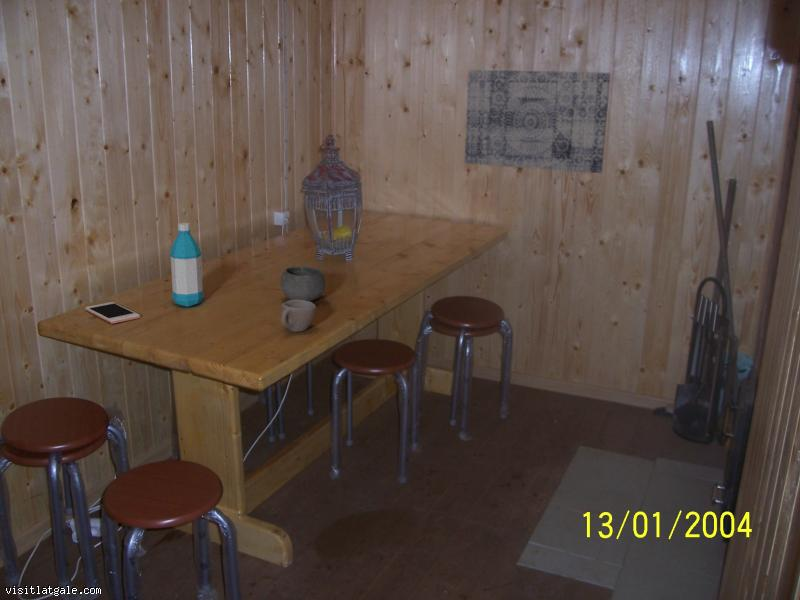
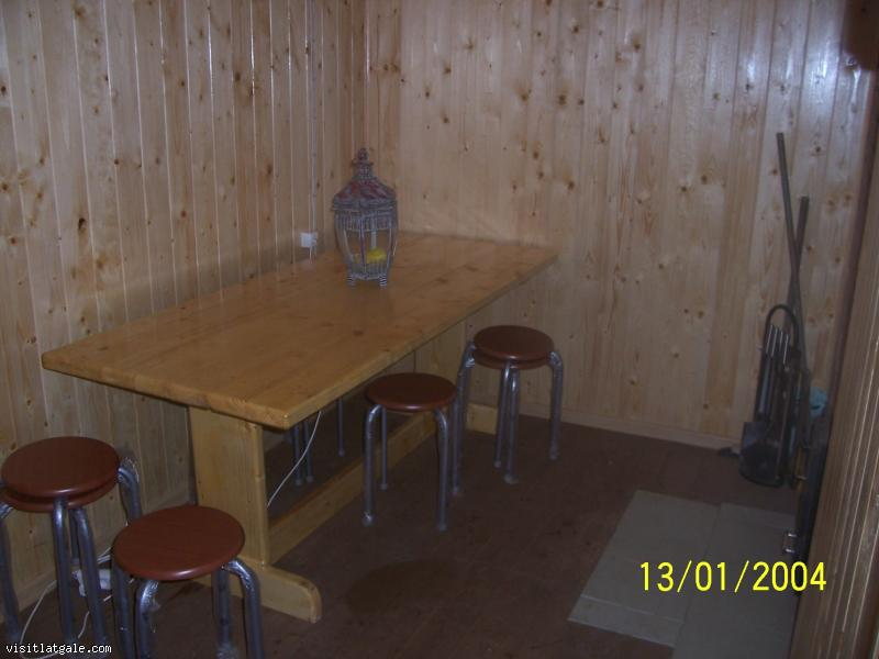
- cell phone (112, 312)
- cup (296, 318)
- wall art (534, 120)
- water bottle (186, 264)
- bowl (303, 285)
